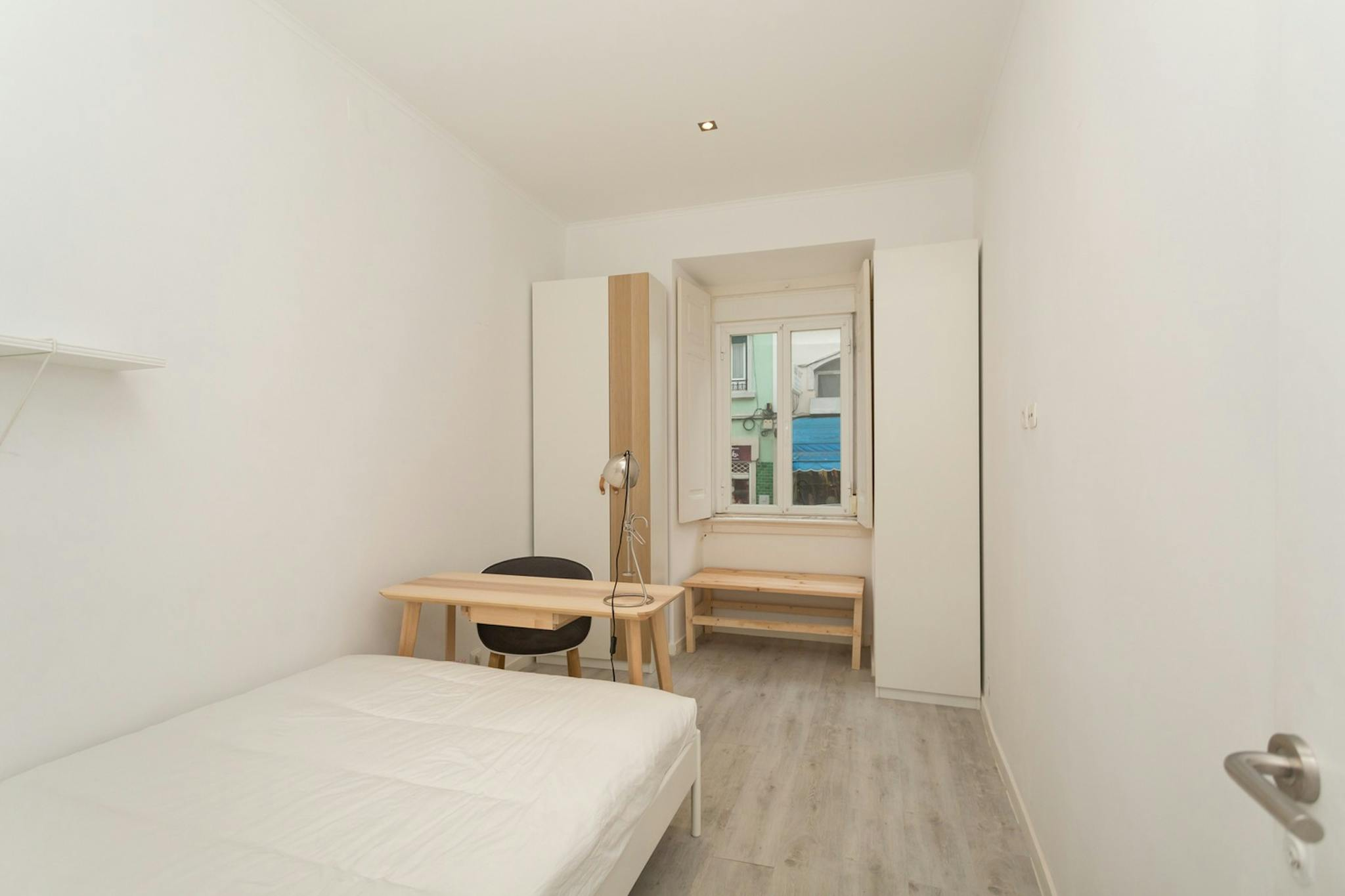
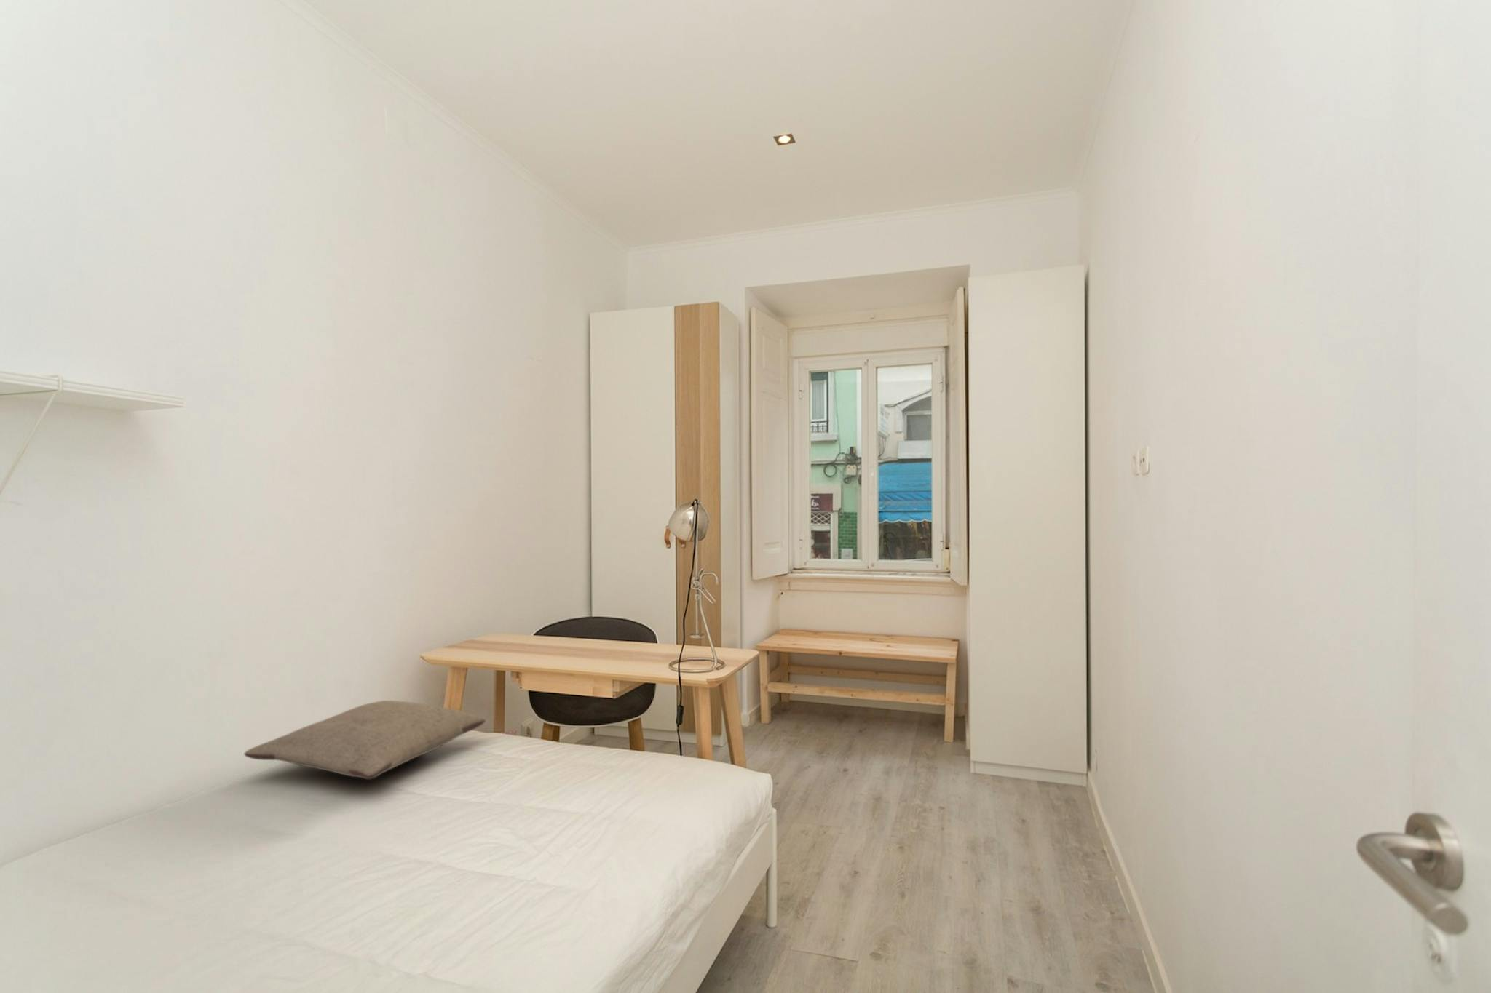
+ pillow (374, 737)
